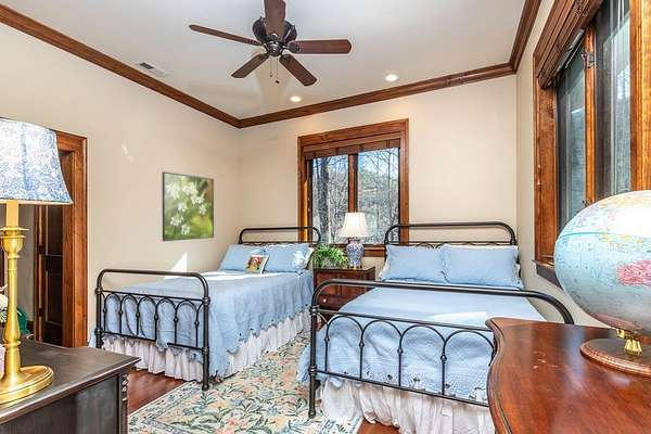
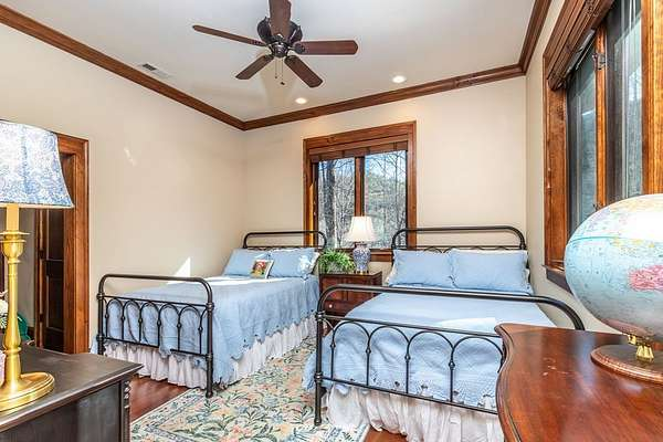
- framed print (190, 207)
